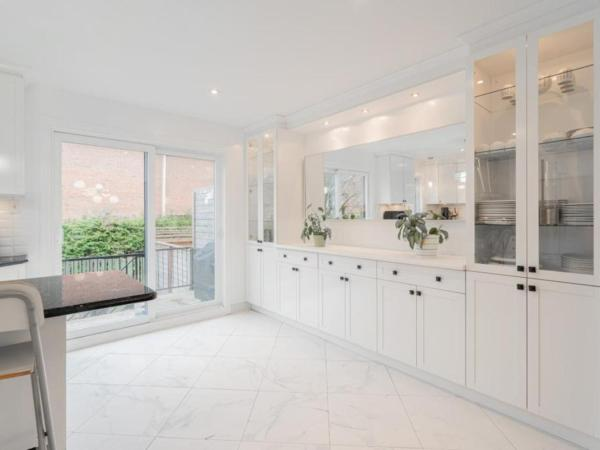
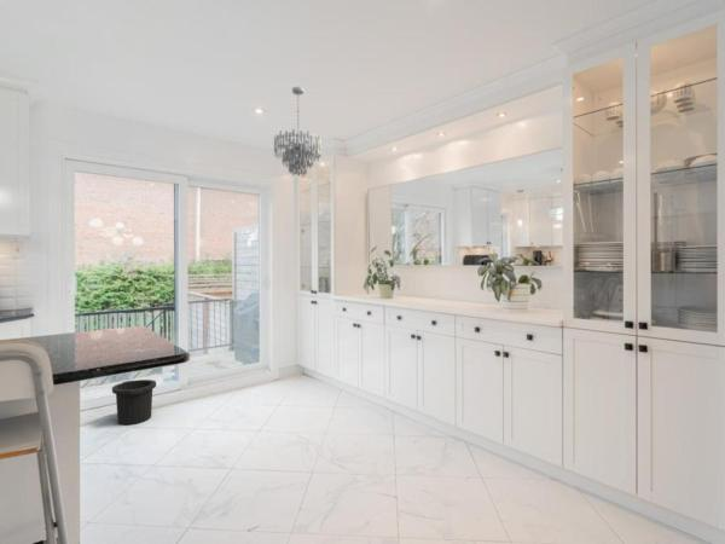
+ trash can (134, 401)
+ chandelier (297, 132)
